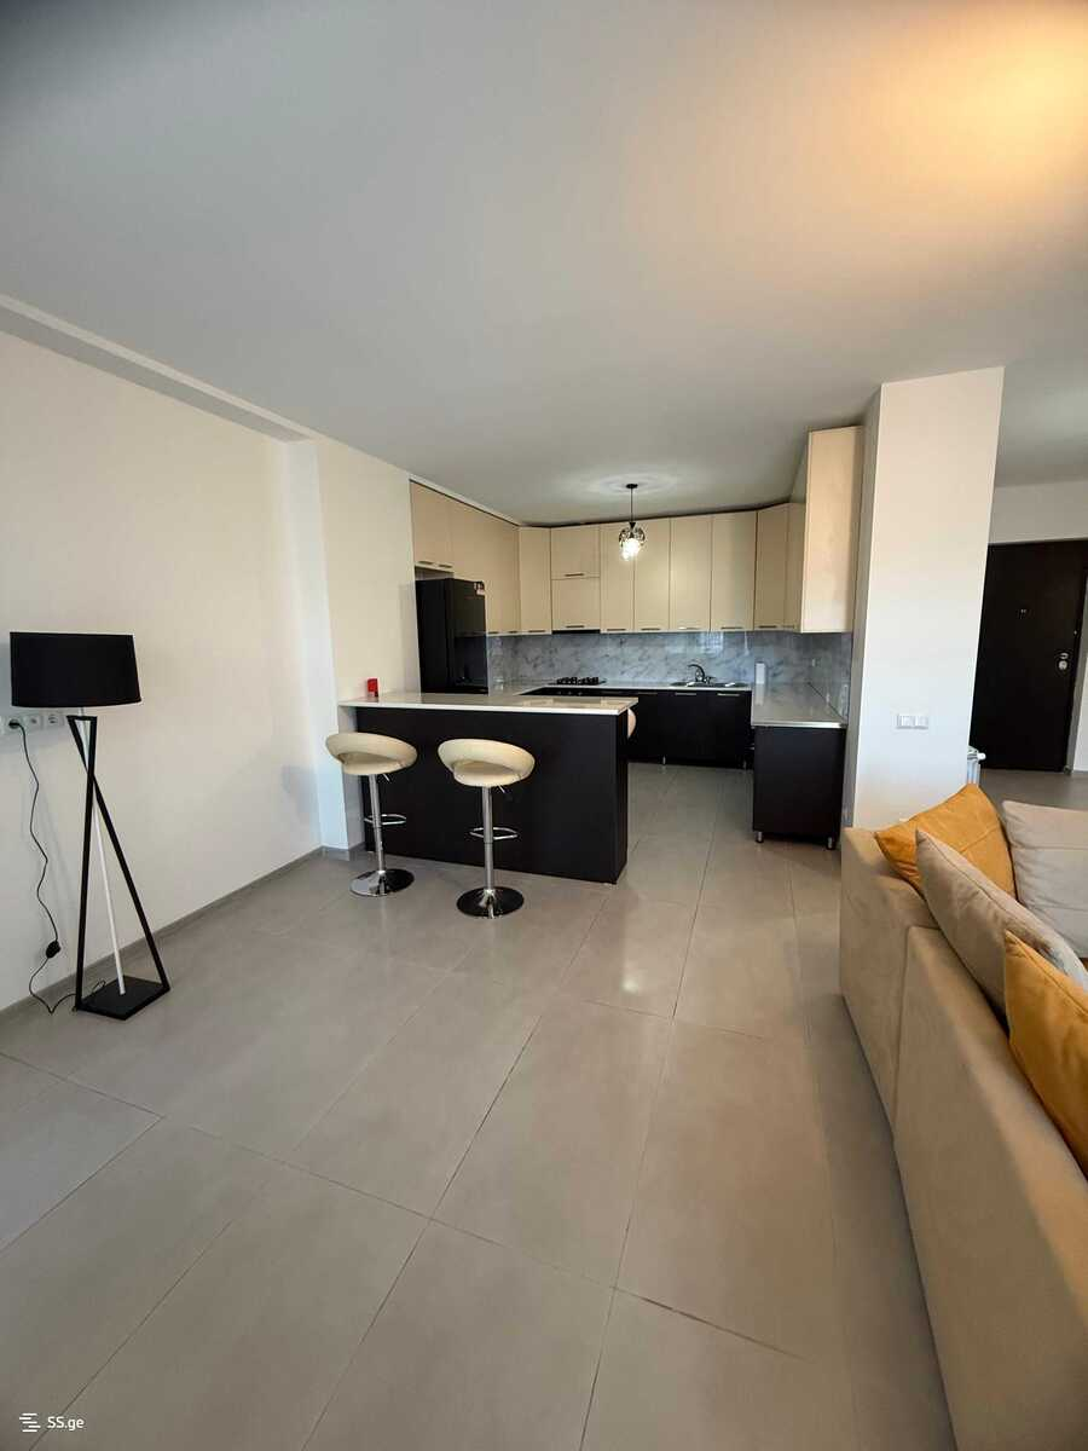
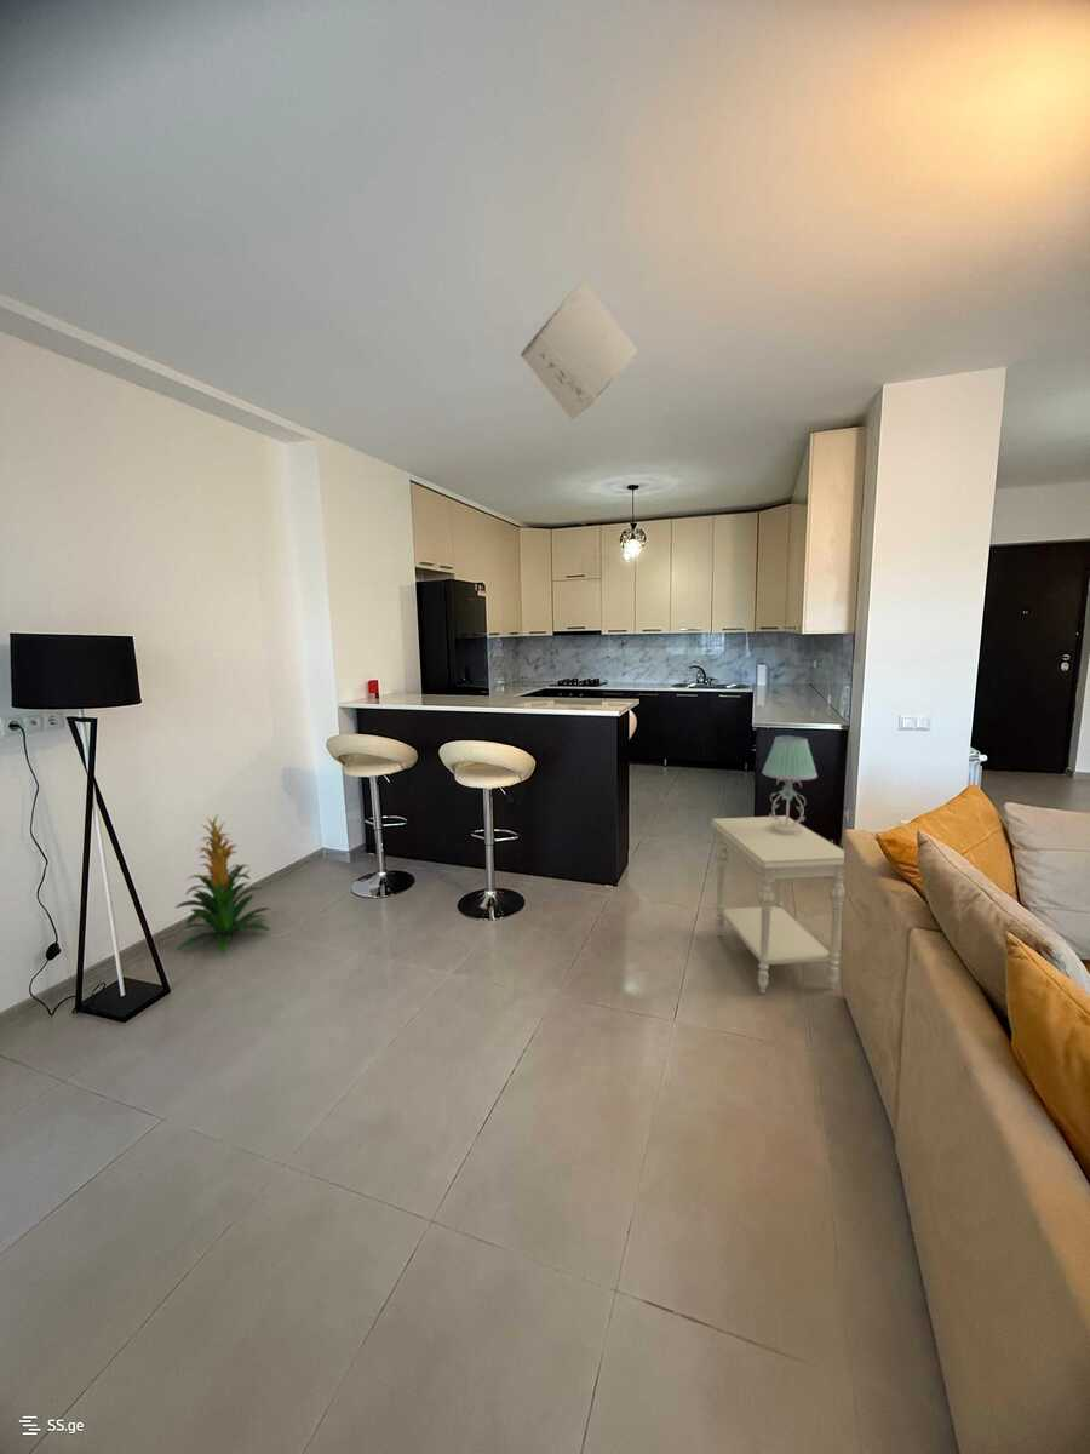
+ indoor plant (219, 876)
+ table lamp (788, 784)
+ toilet paper roll (578, 353)
+ side table (773, 898)
